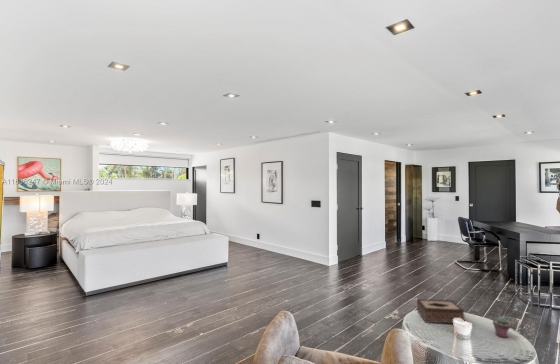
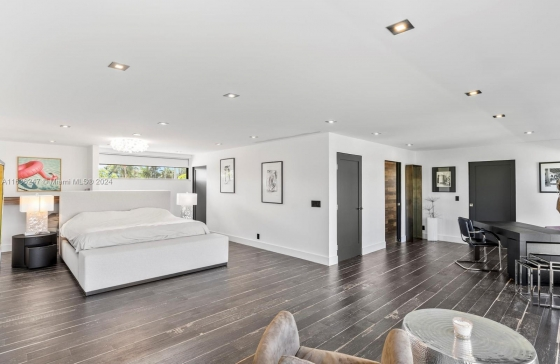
- potted succulent (501, 326)
- tissue box (439, 311)
